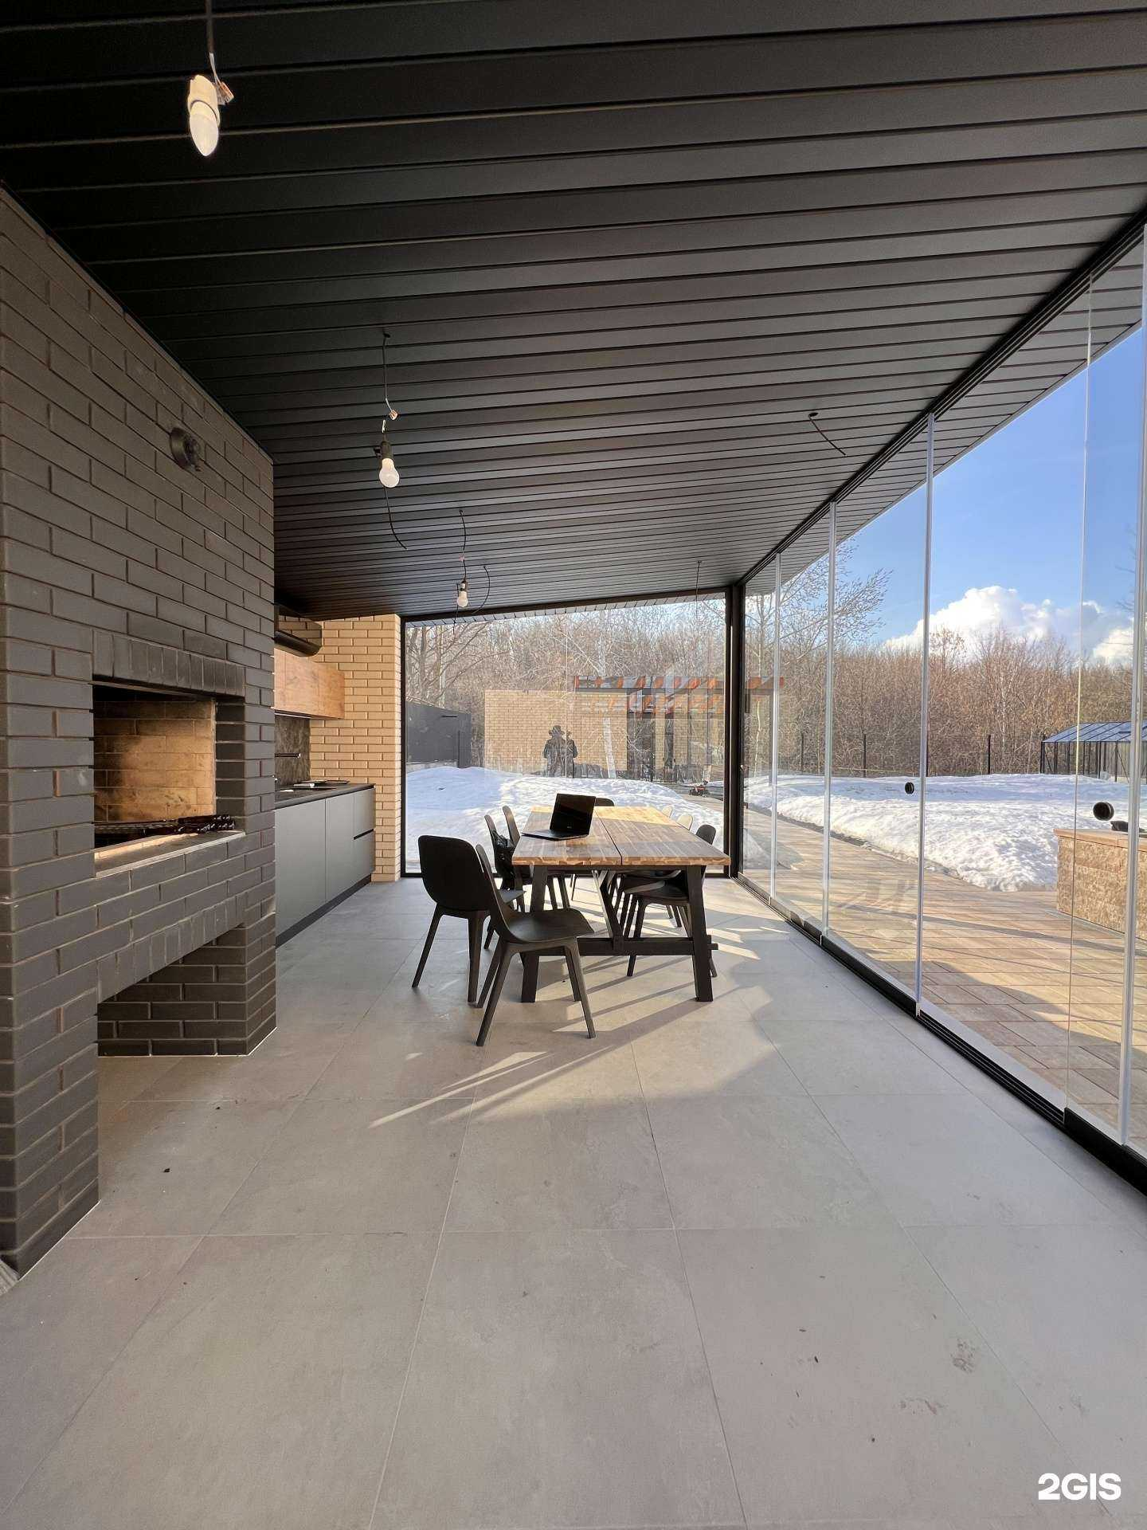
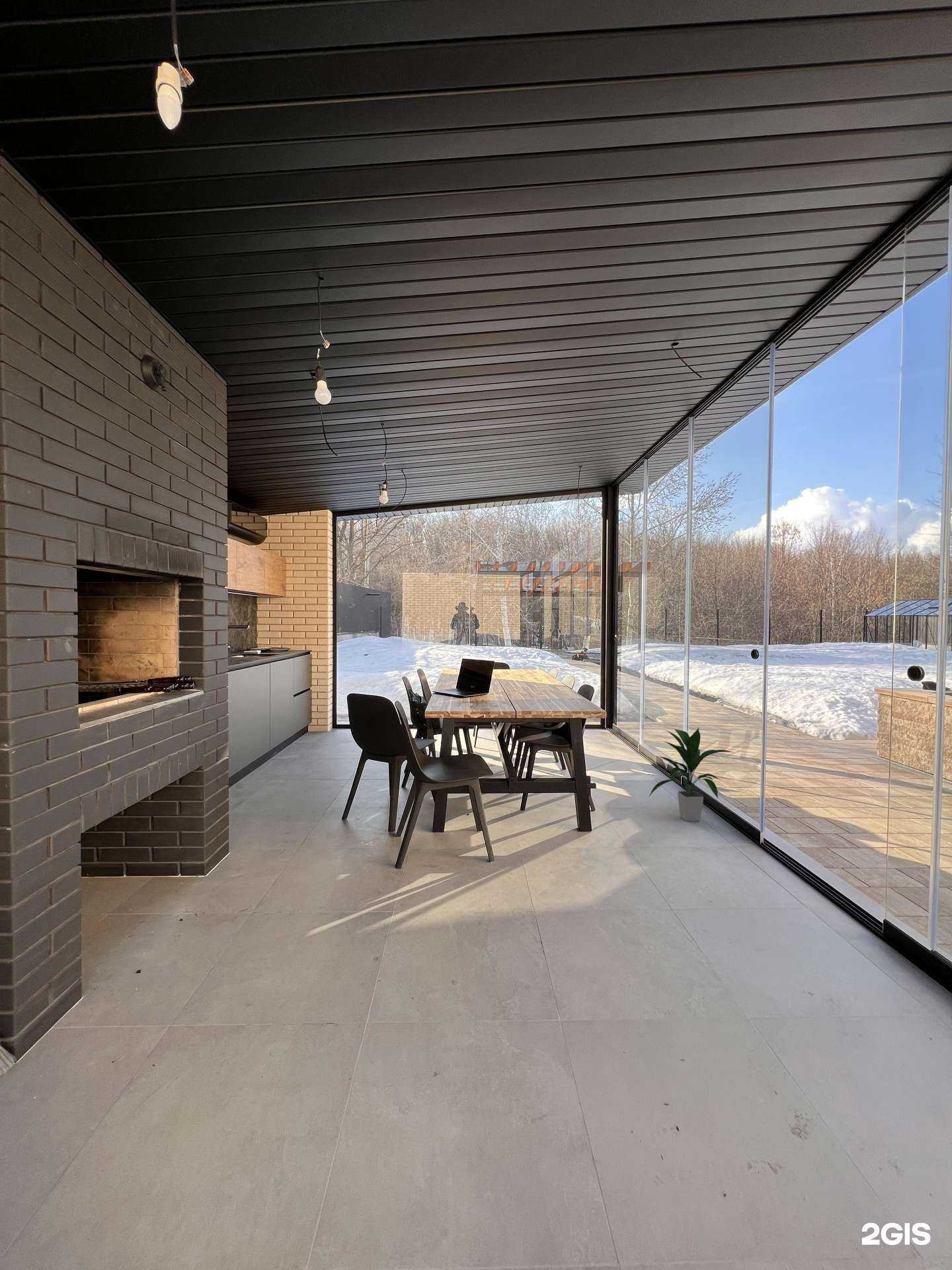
+ indoor plant (687, 771)
